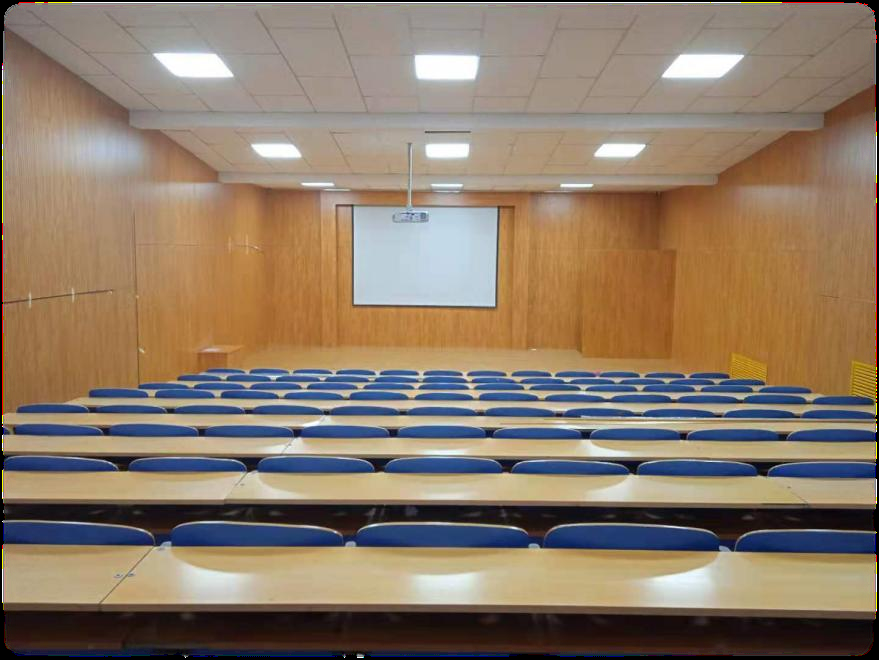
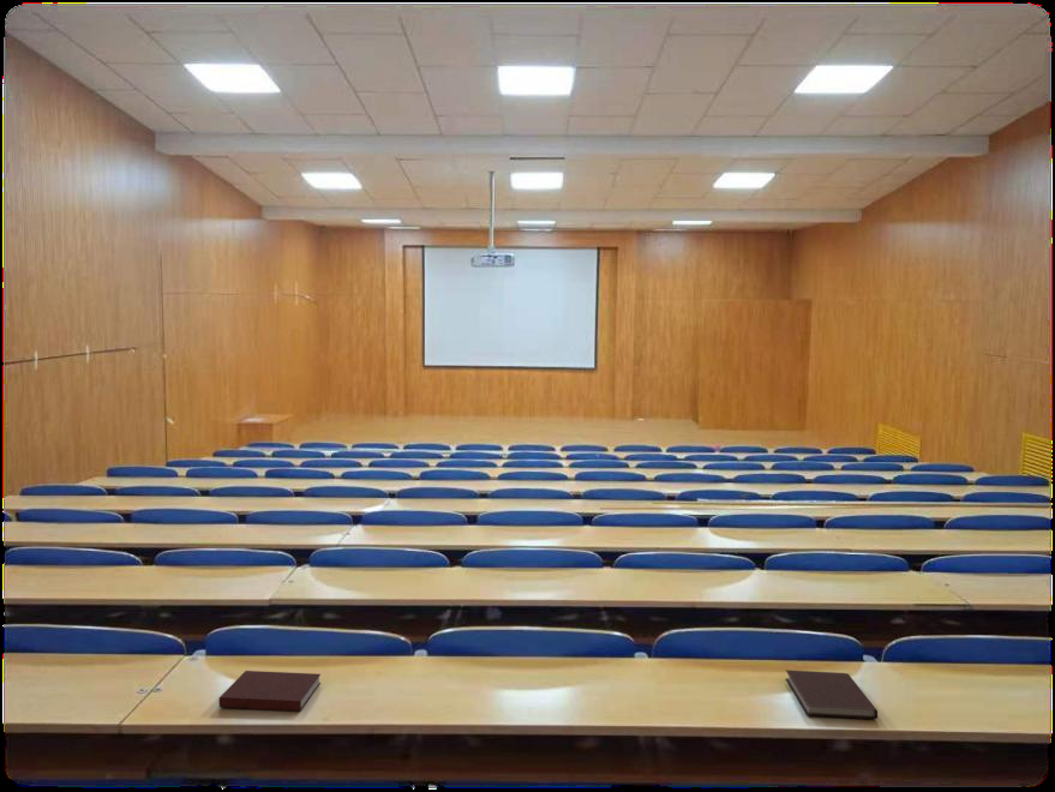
+ notebook (271, 690)
+ notebook (828, 692)
